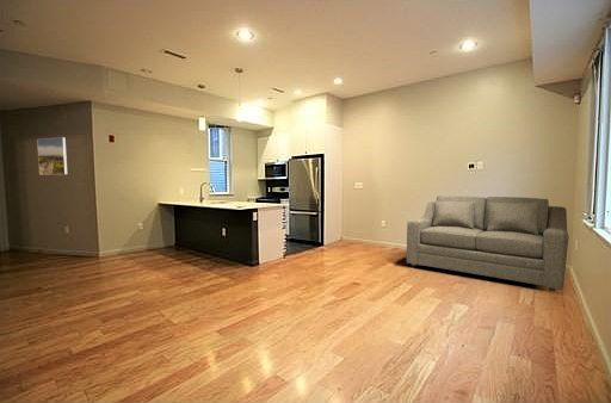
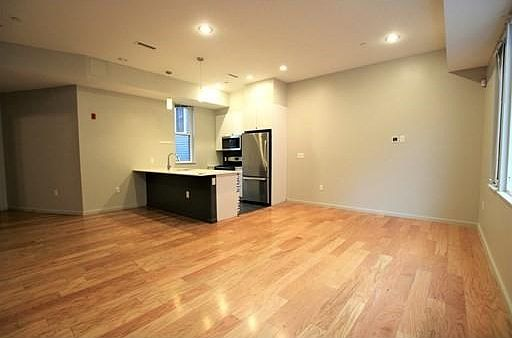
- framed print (51, 156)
- sofa (481, 232)
